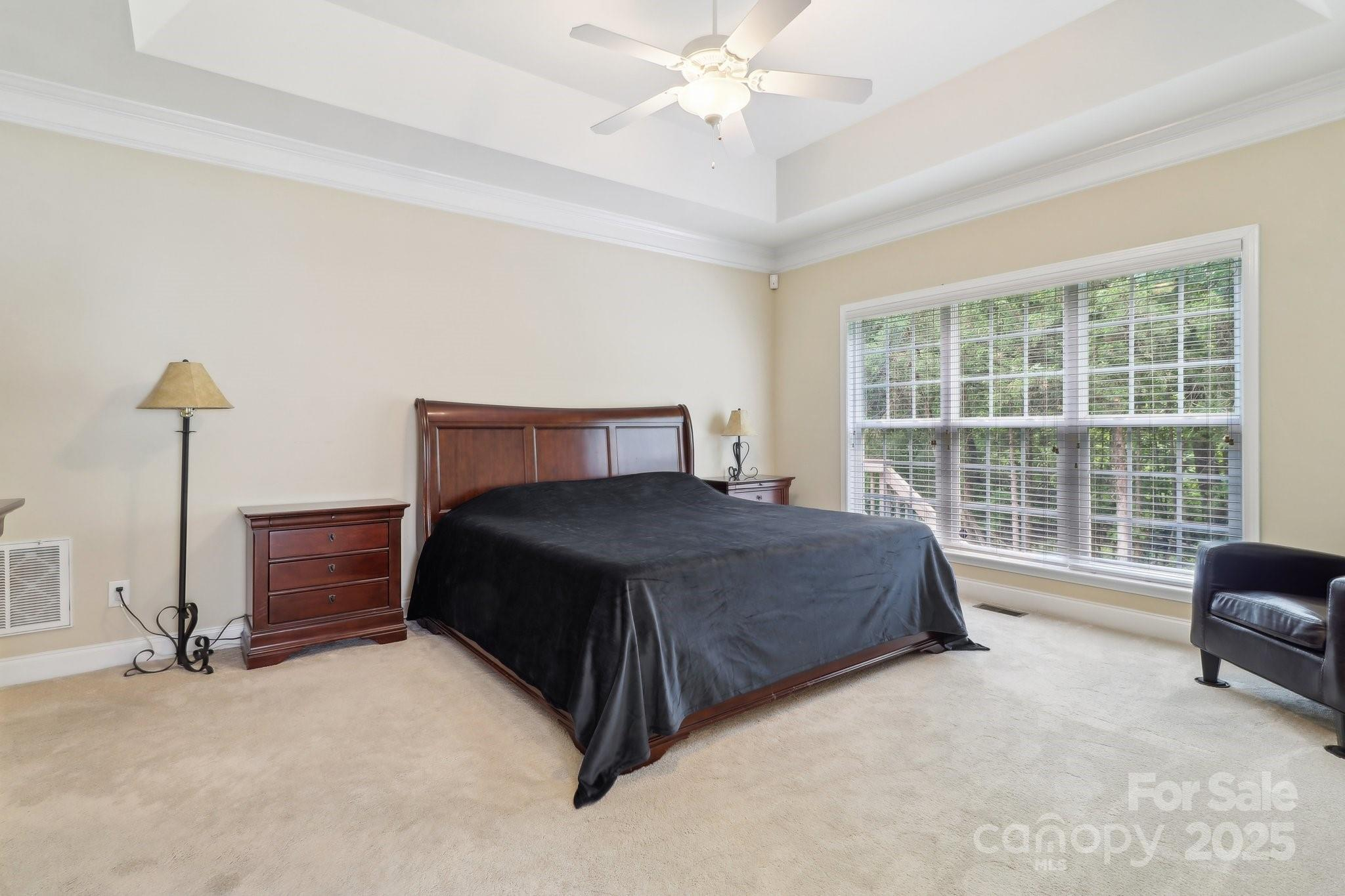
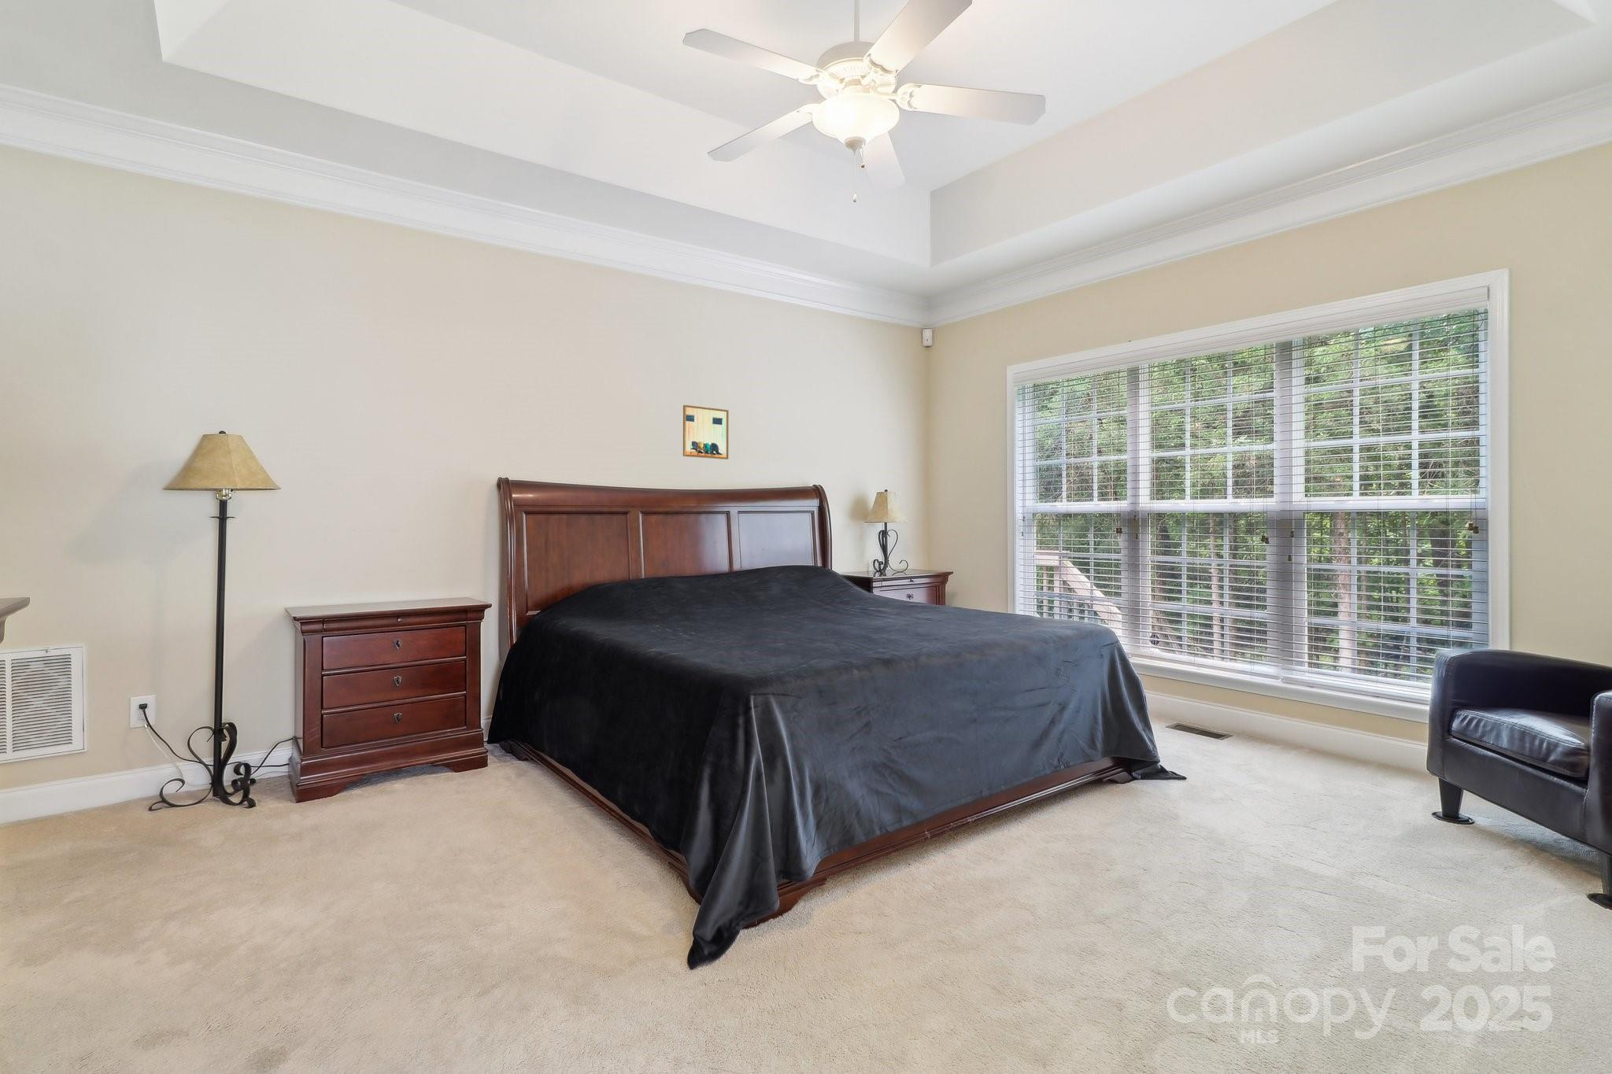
+ wall art (706, 433)
